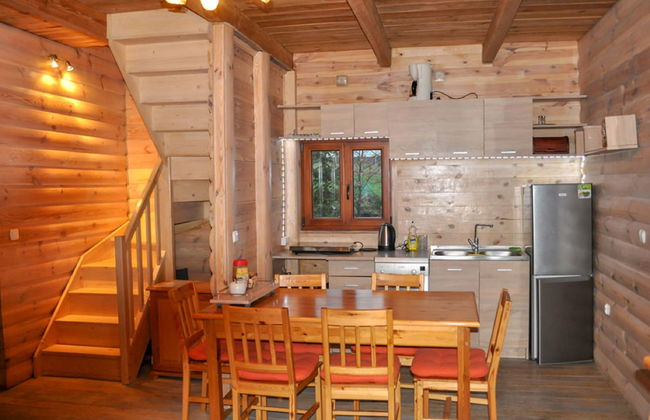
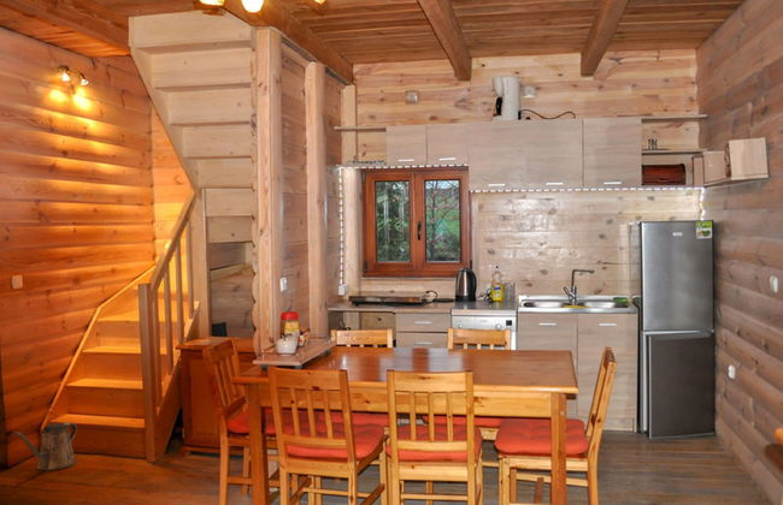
+ watering can (47, 445)
